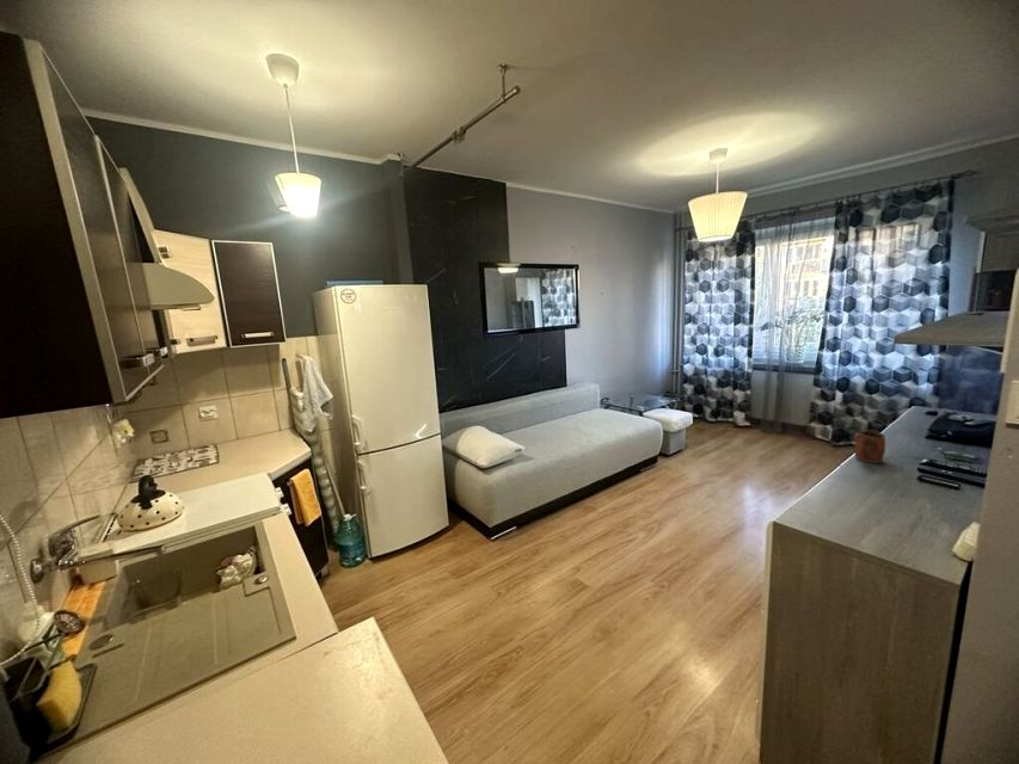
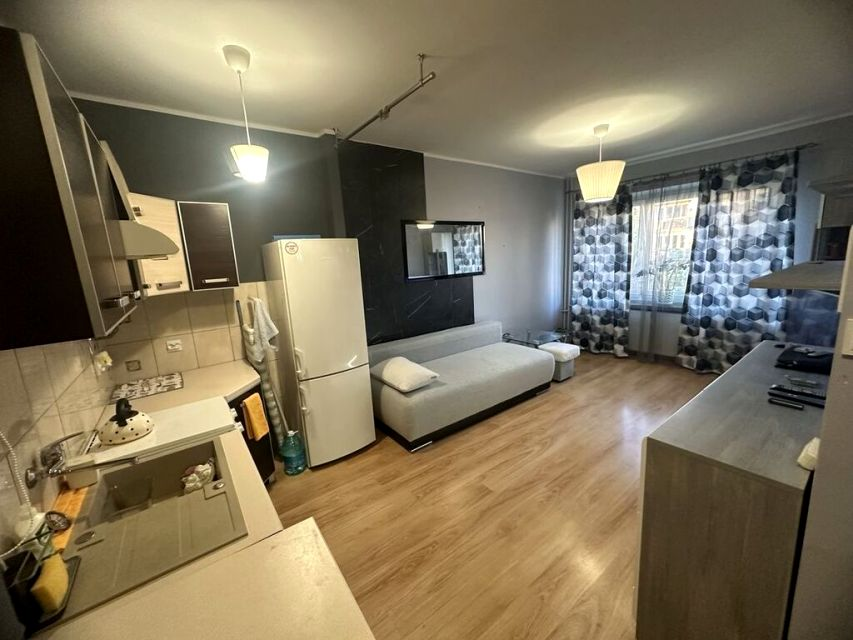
- mug (866, 446)
